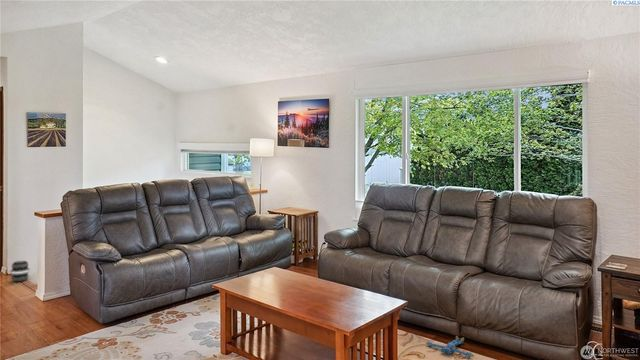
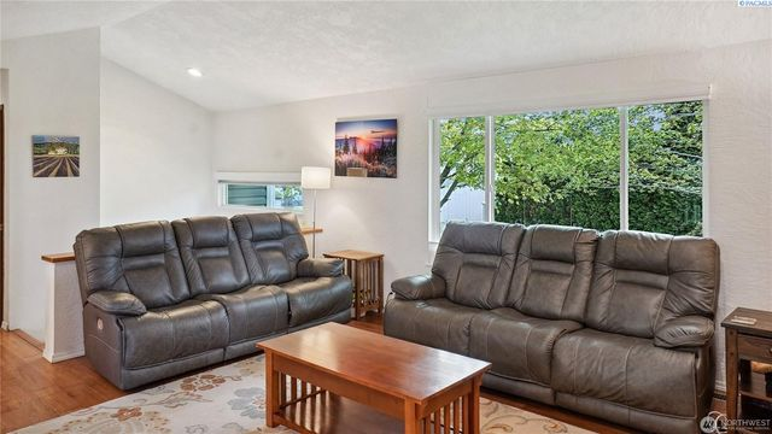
- speaker (20, 271)
- plush toy (452, 344)
